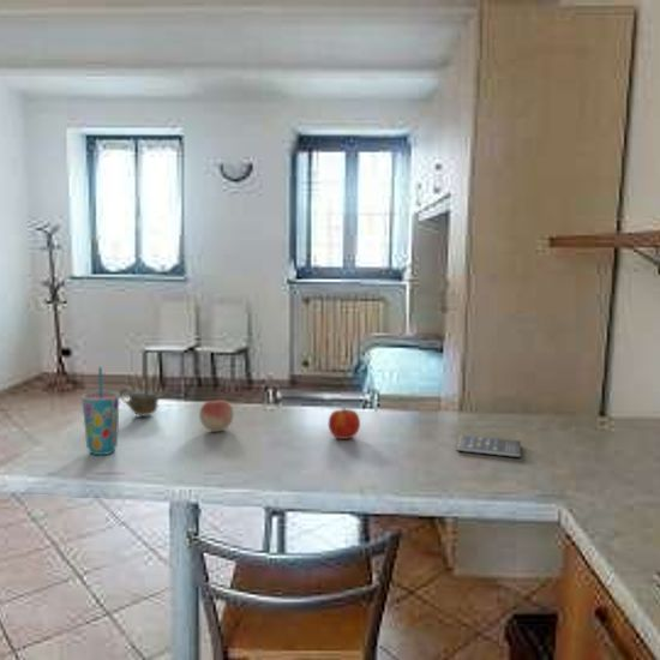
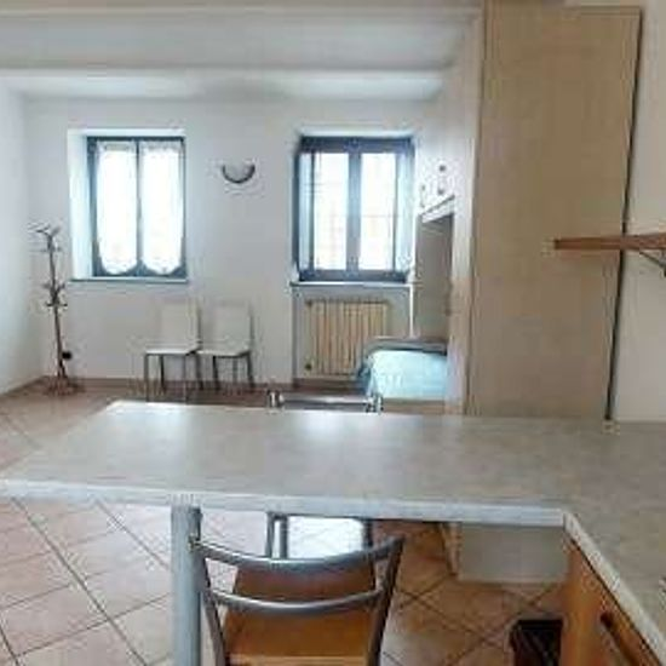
- fruit (216, 415)
- fruit (343, 421)
- smartphone (488, 445)
- cup (101, 409)
- cup (142, 401)
